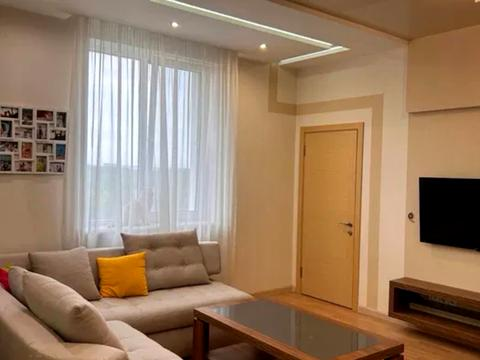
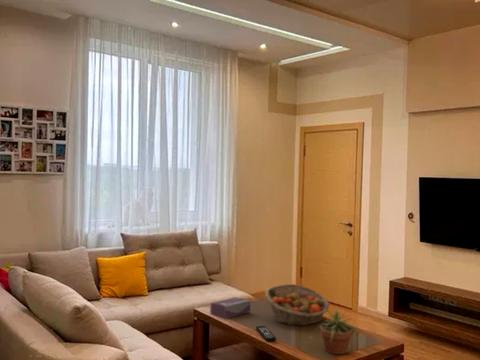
+ fruit basket (296, 304)
+ remote control (265, 333)
+ potted plant (335, 329)
+ tissue box (230, 307)
